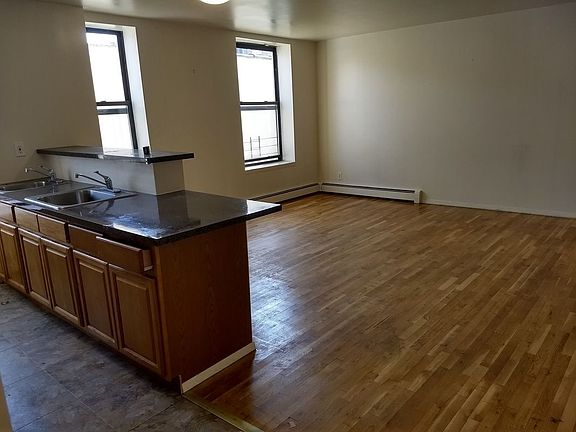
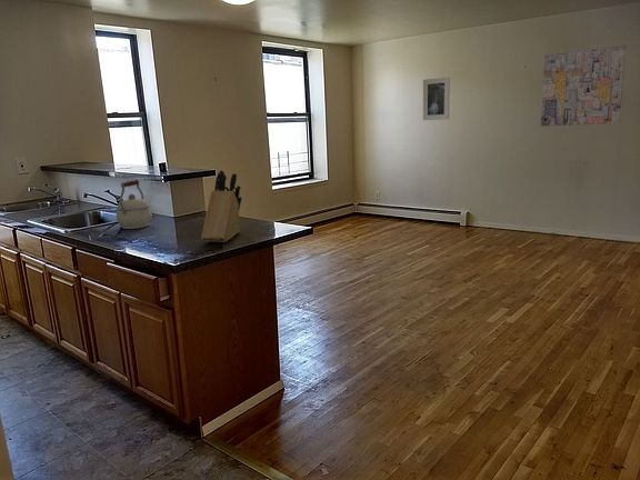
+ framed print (436, 99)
+ knife block (222, 204)
+ wall art (580, 88)
+ kettle (133, 203)
